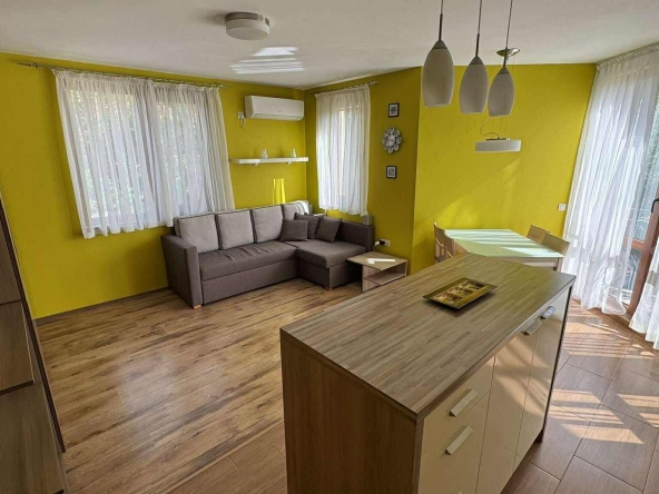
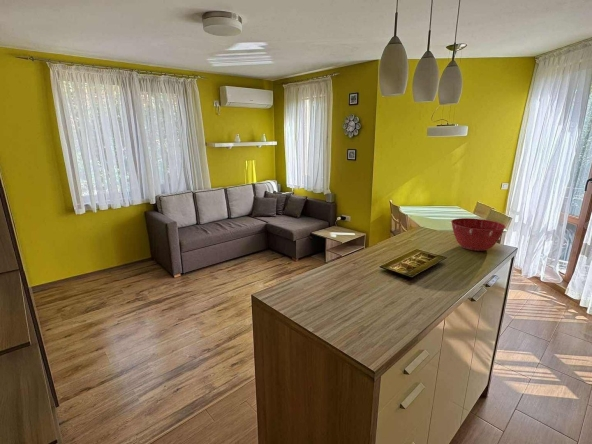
+ mixing bowl (475, 235)
